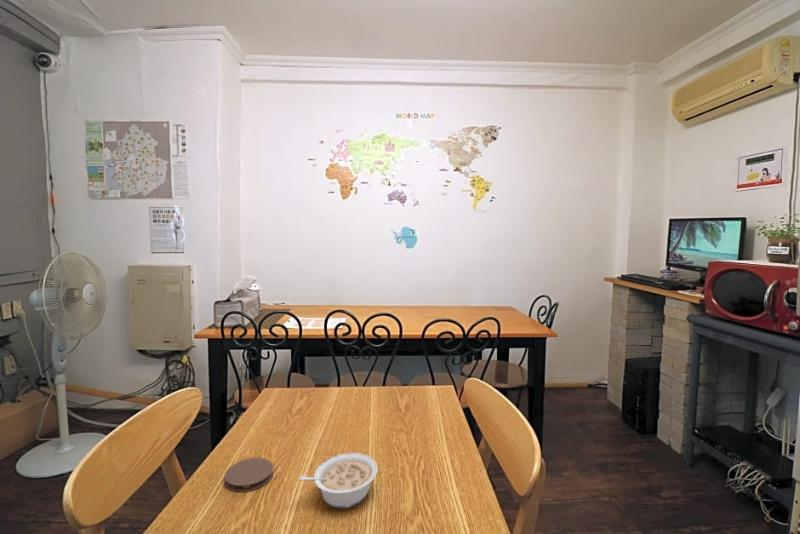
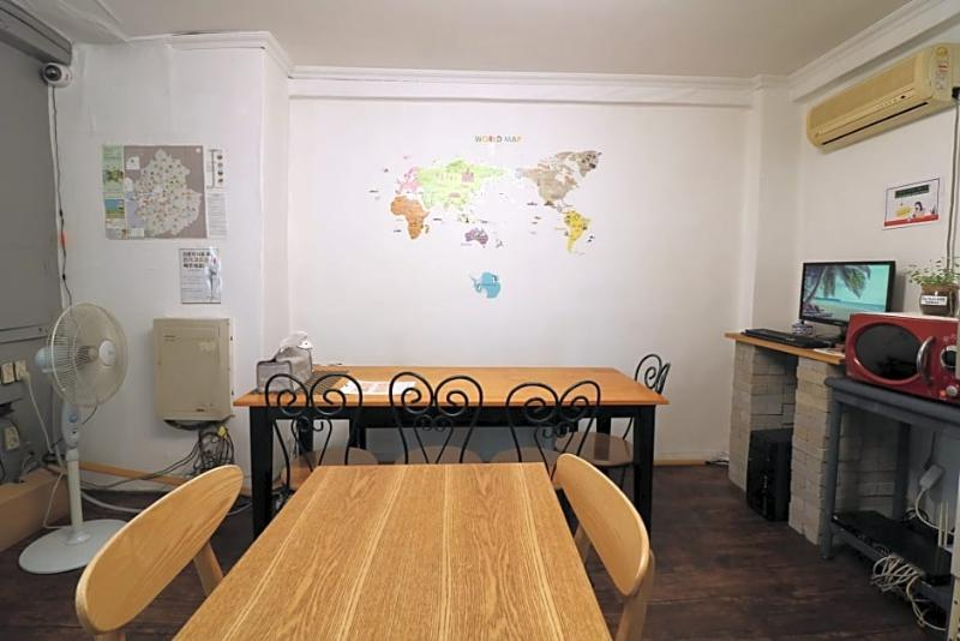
- coaster (249, 473)
- legume (344, 481)
